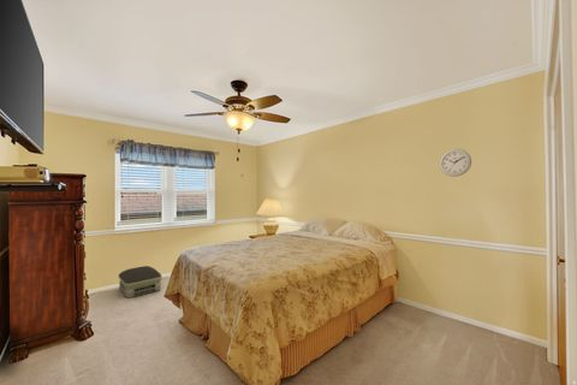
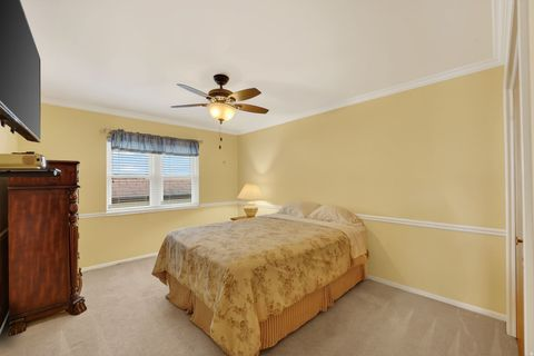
- air purifier (139, 278)
- wall clock (454, 162)
